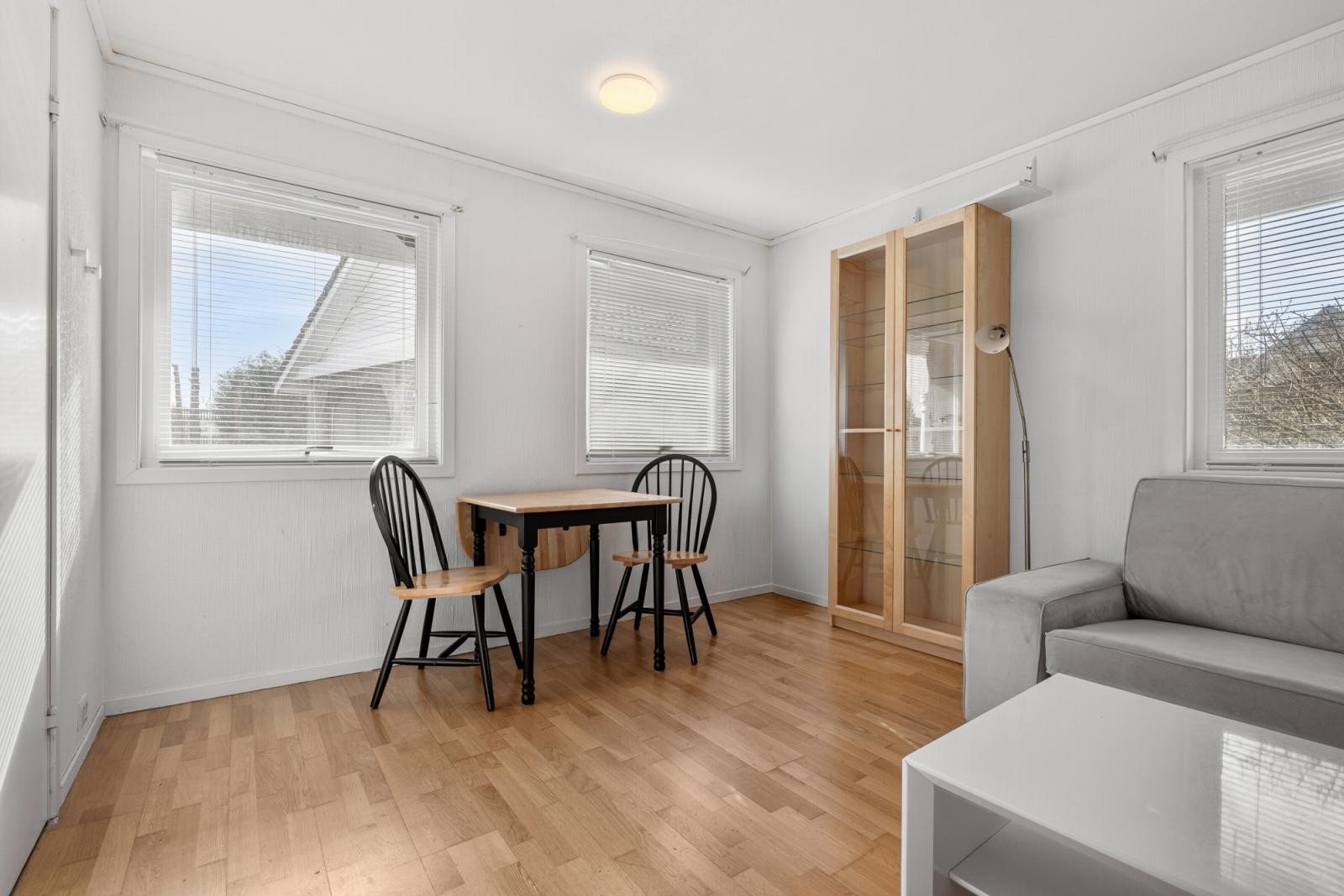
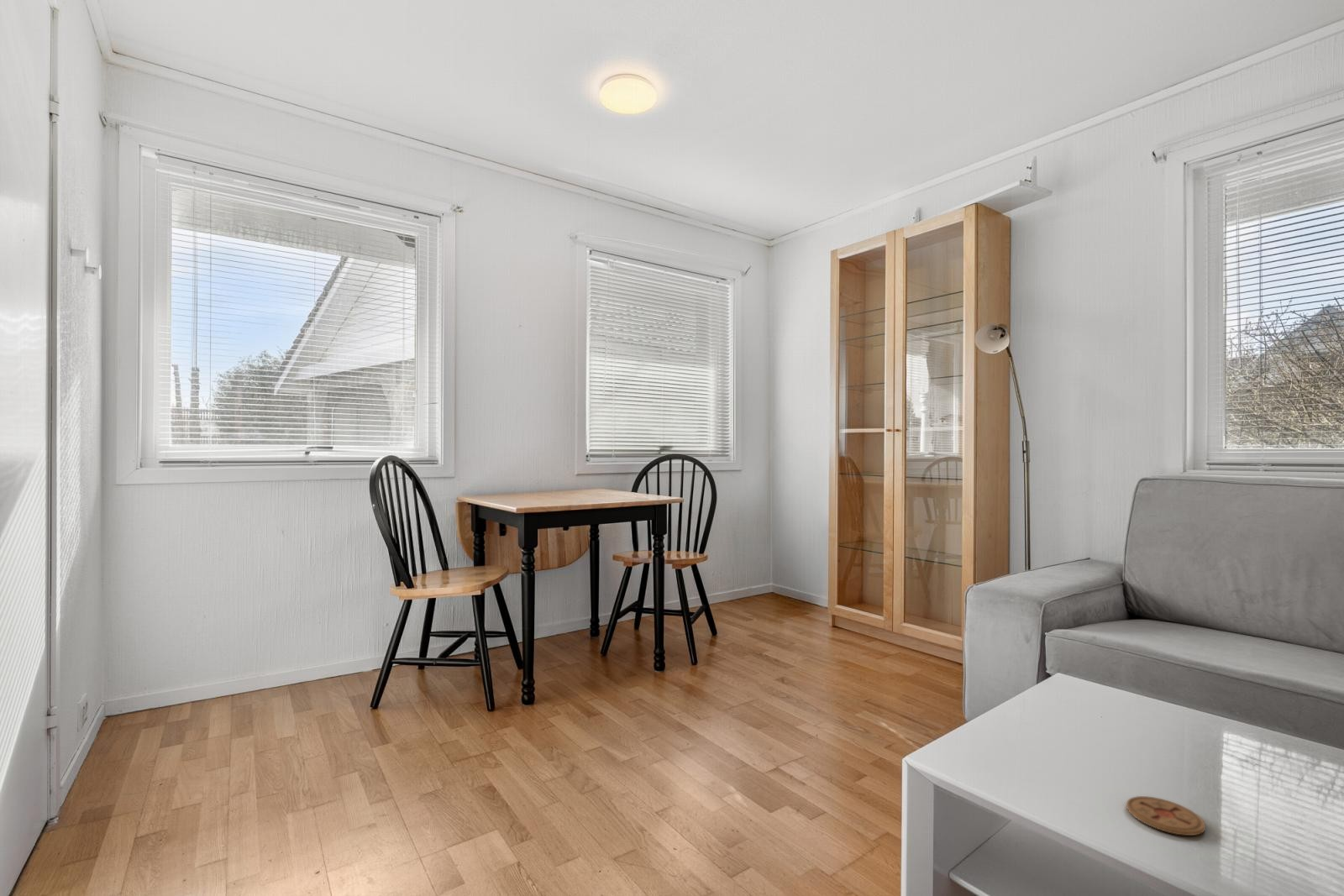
+ coaster (1164, 815)
